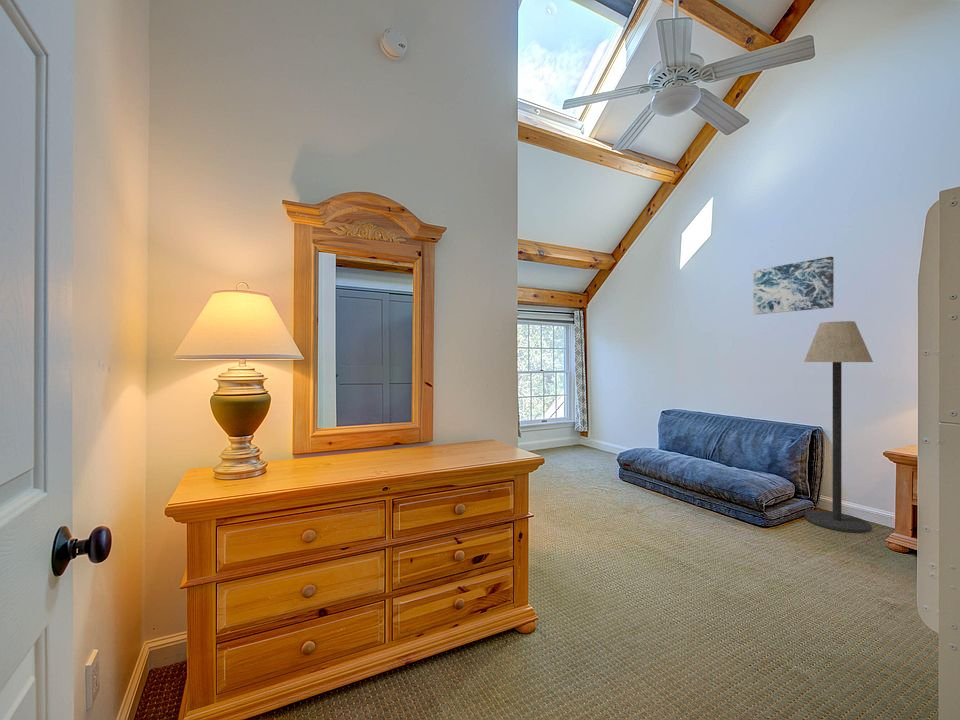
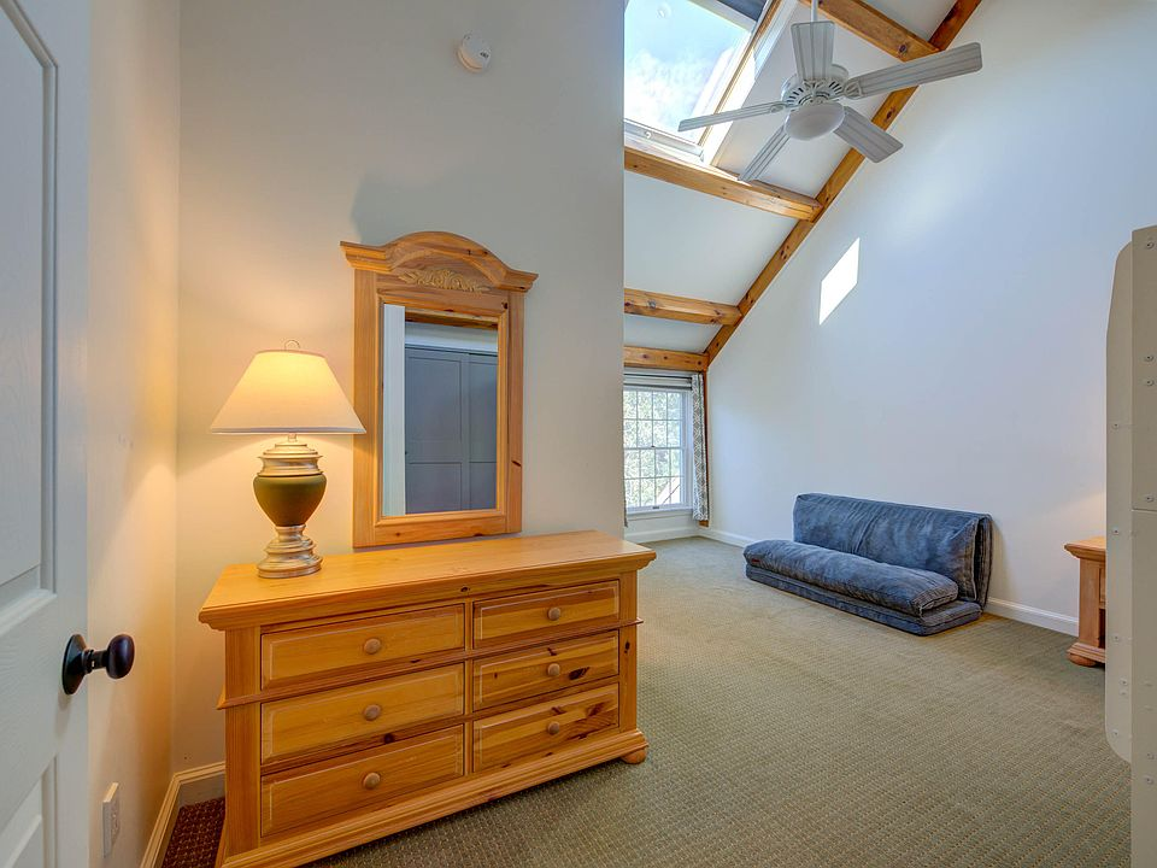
- floor lamp (837, 422)
- wall art (790, 287)
